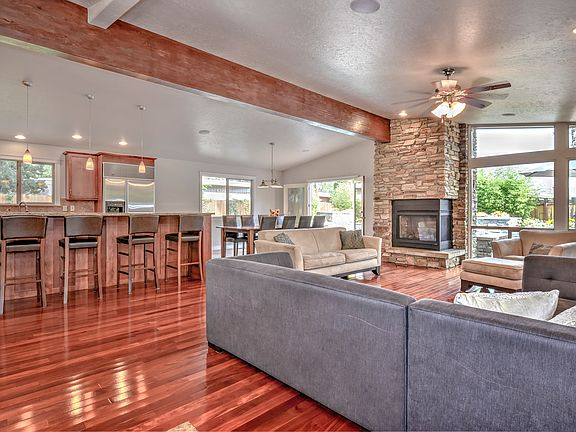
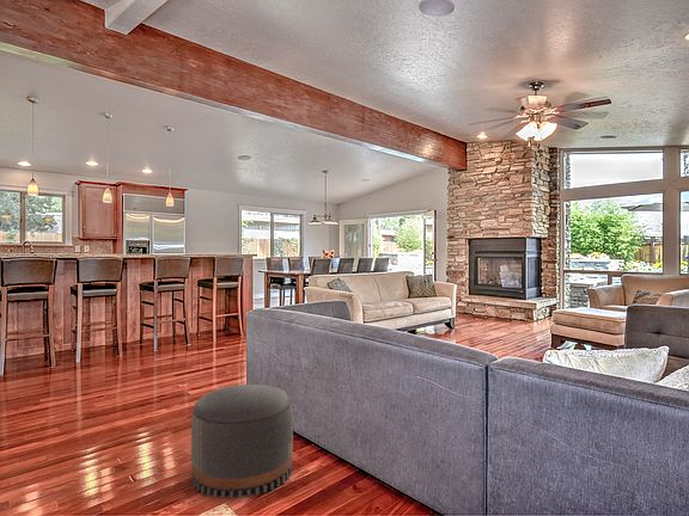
+ pouf (243, 430)
